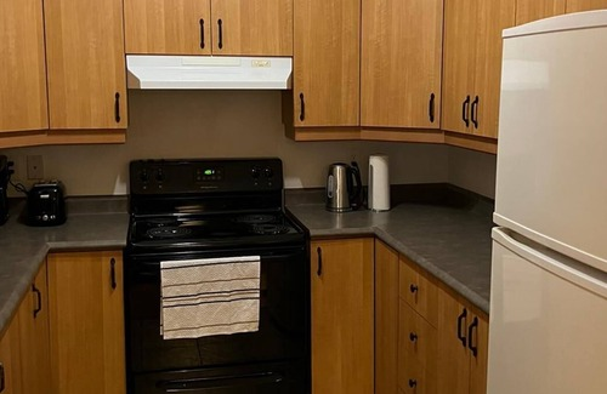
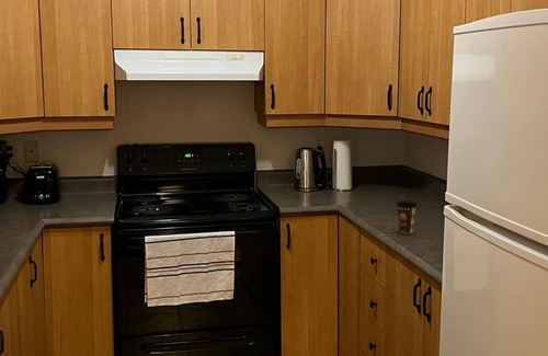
+ coffee cup (406, 217)
